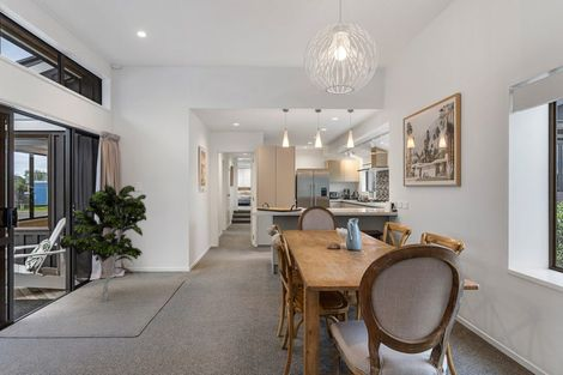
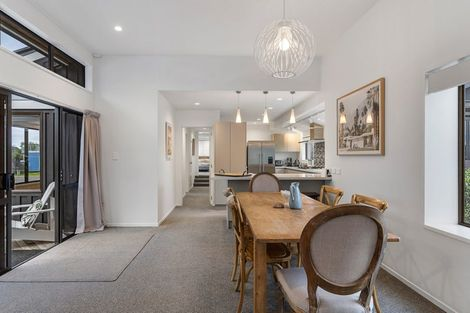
- indoor plant (104, 241)
